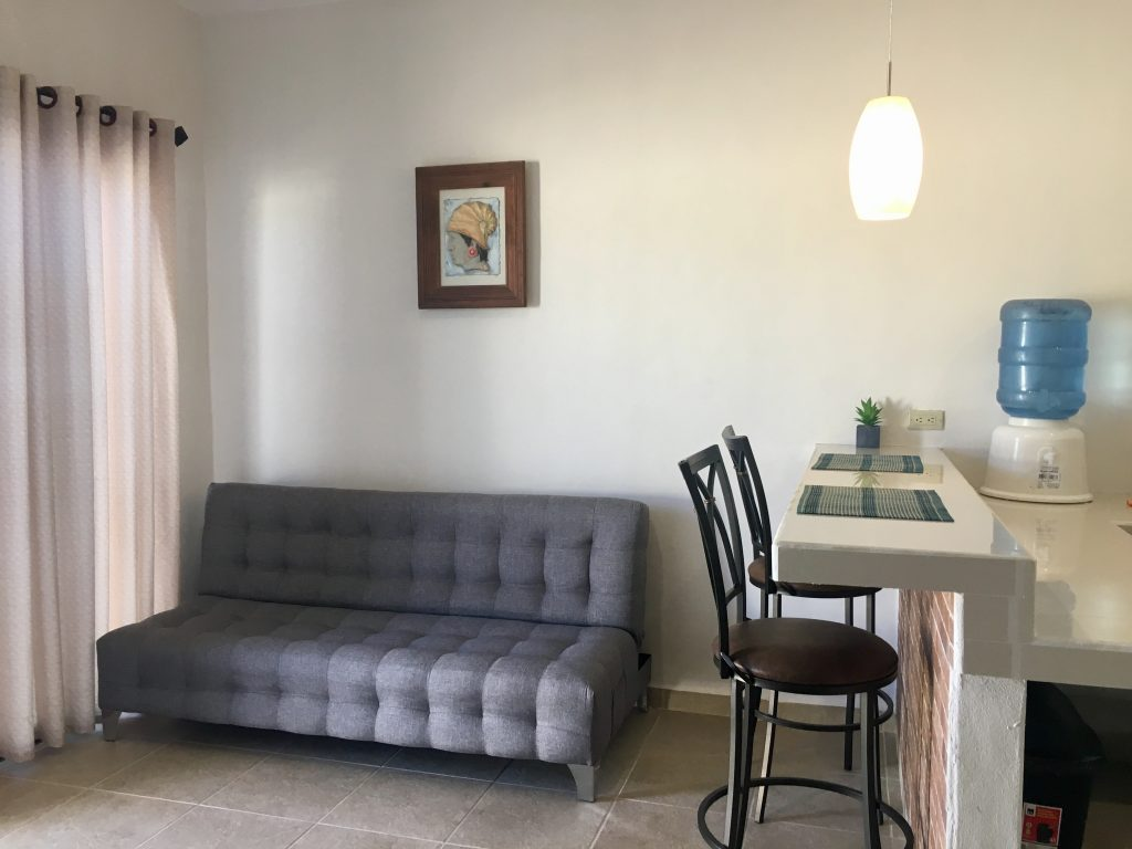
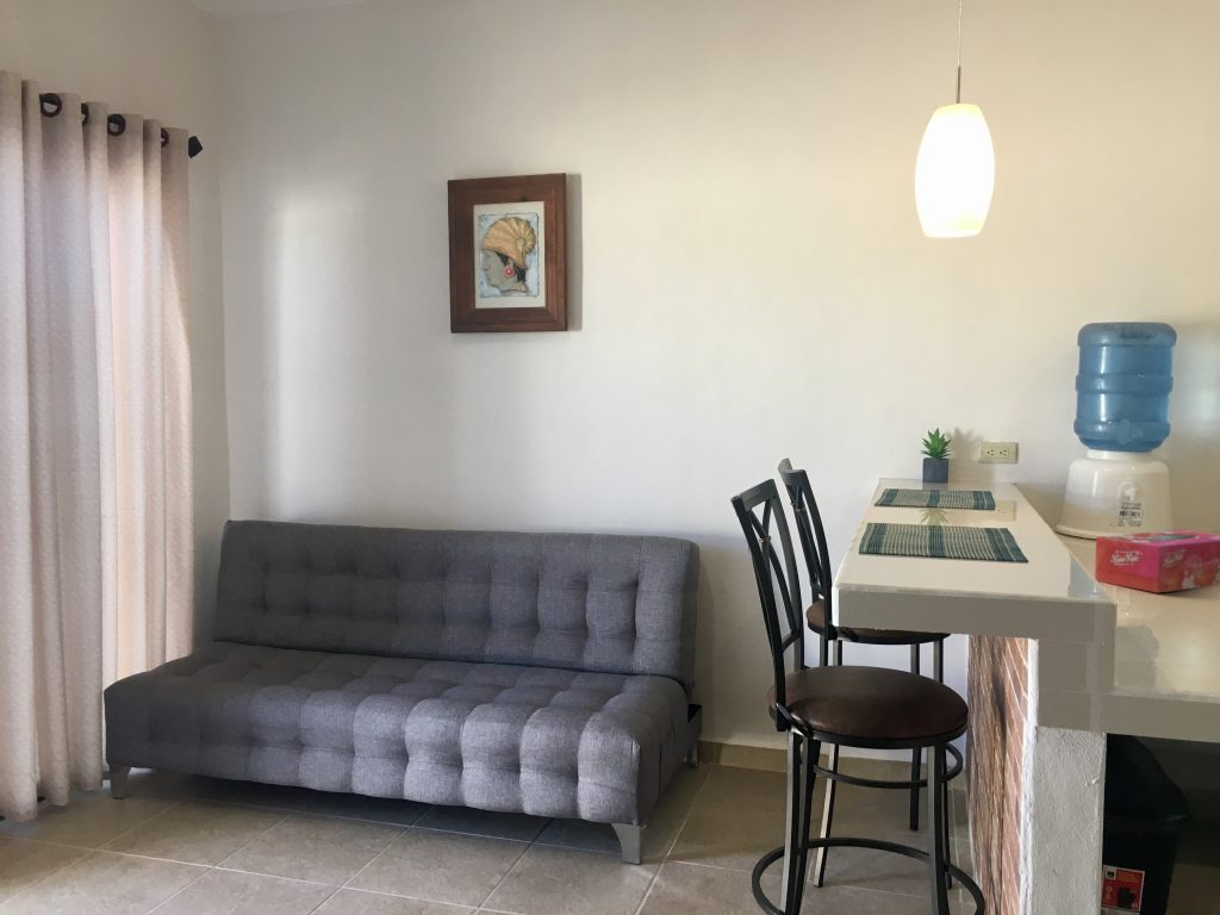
+ tissue box (1169, 559)
